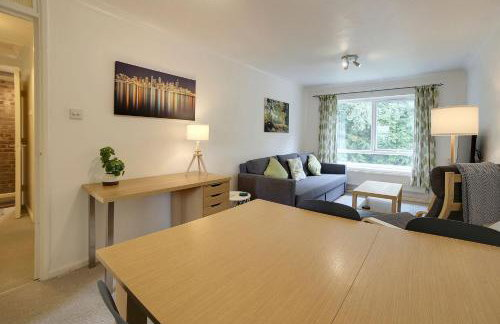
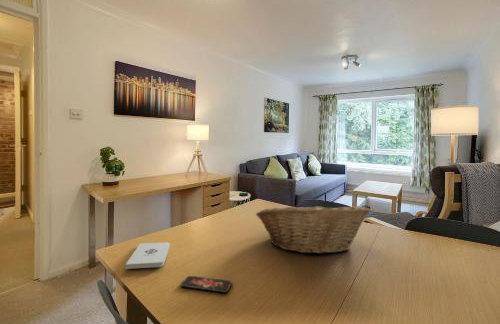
+ fruit basket (311, 221)
+ smartphone (206, 283)
+ notepad (150, 254)
